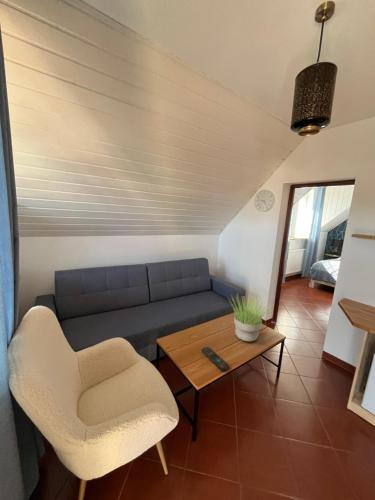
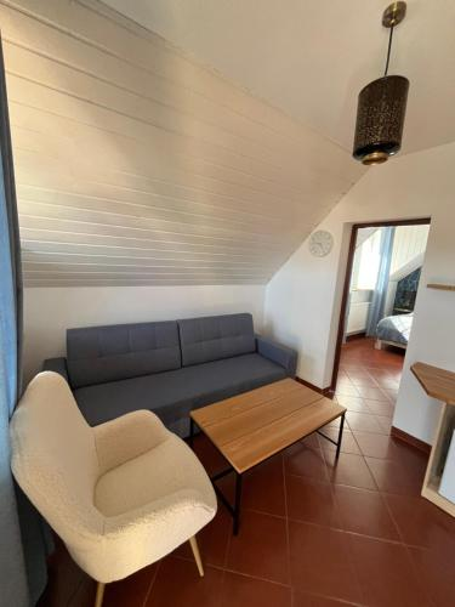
- remote control (214, 357)
- potted plant (247, 319)
